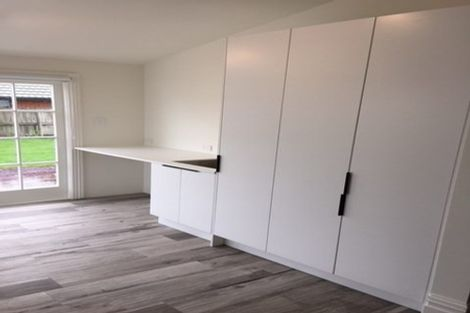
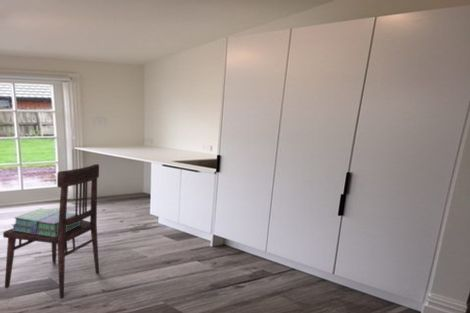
+ dining chair (58, 223)
+ stack of books (47, 221)
